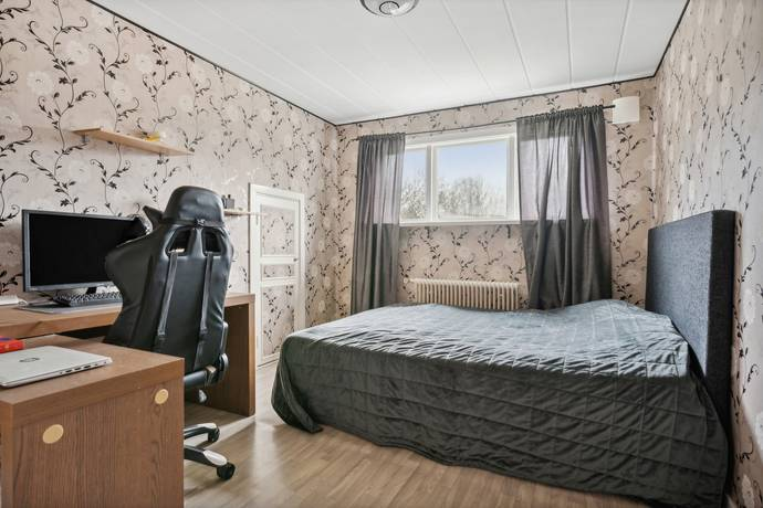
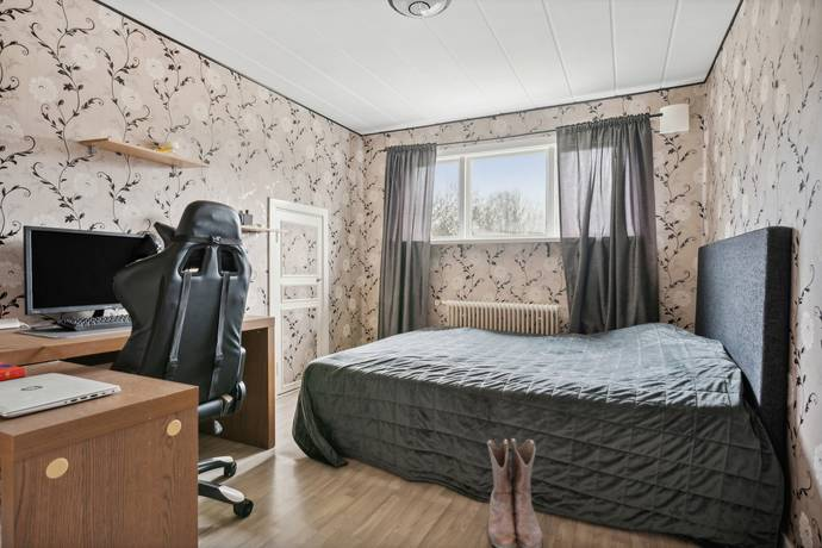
+ boots (513, 487)
